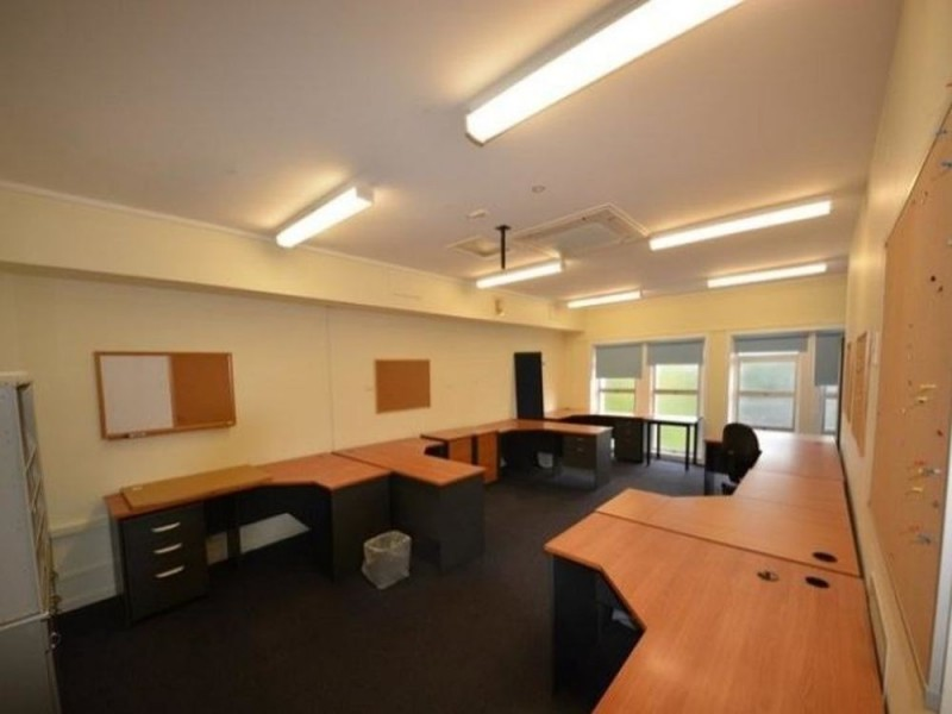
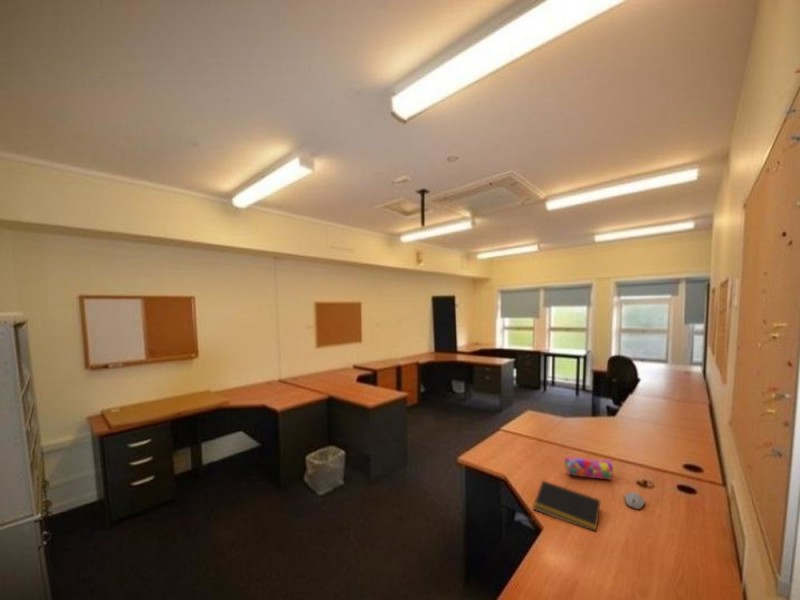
+ computer mouse (634, 499)
+ pencil case (588, 467)
+ notepad (566, 504)
